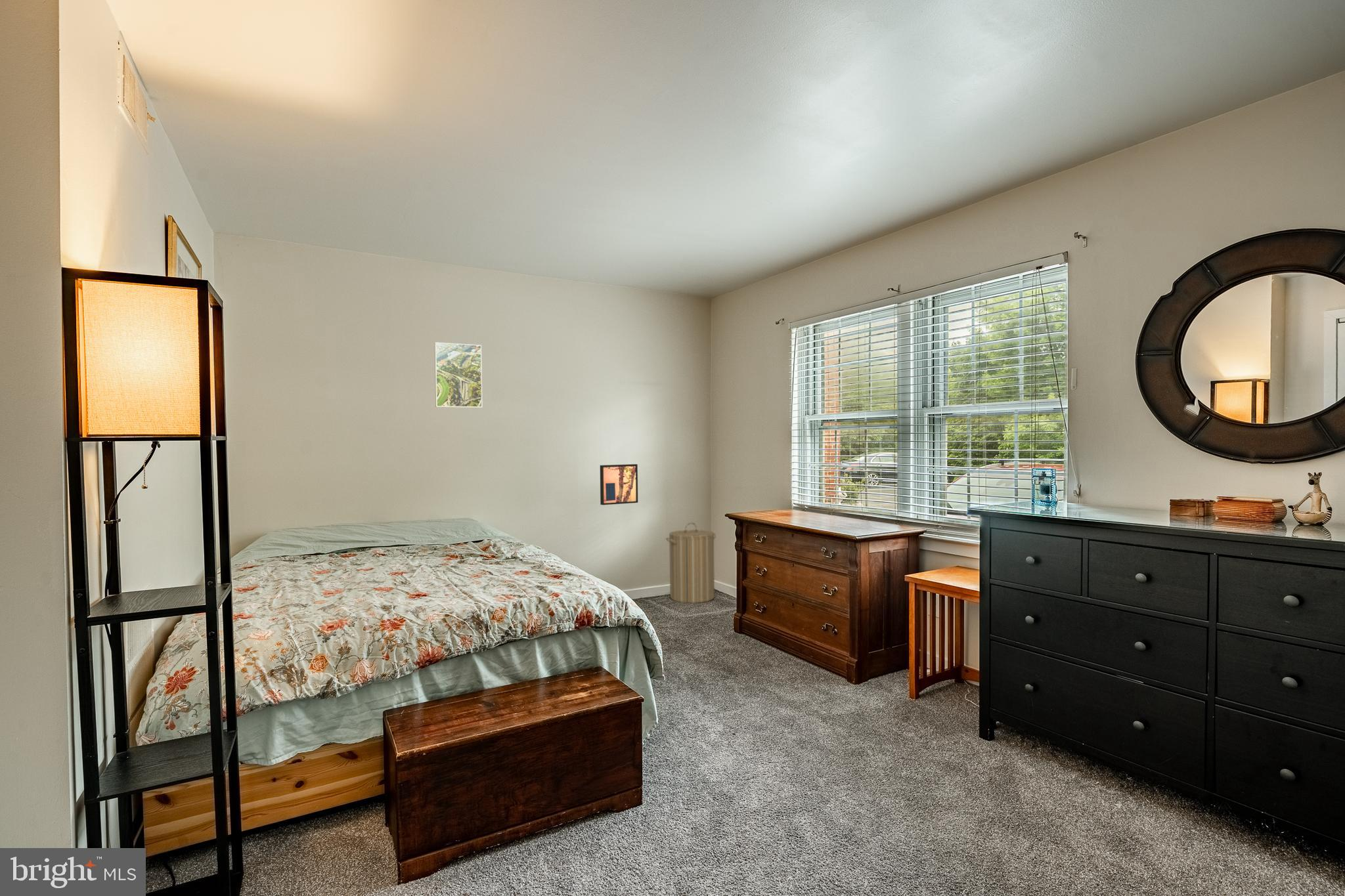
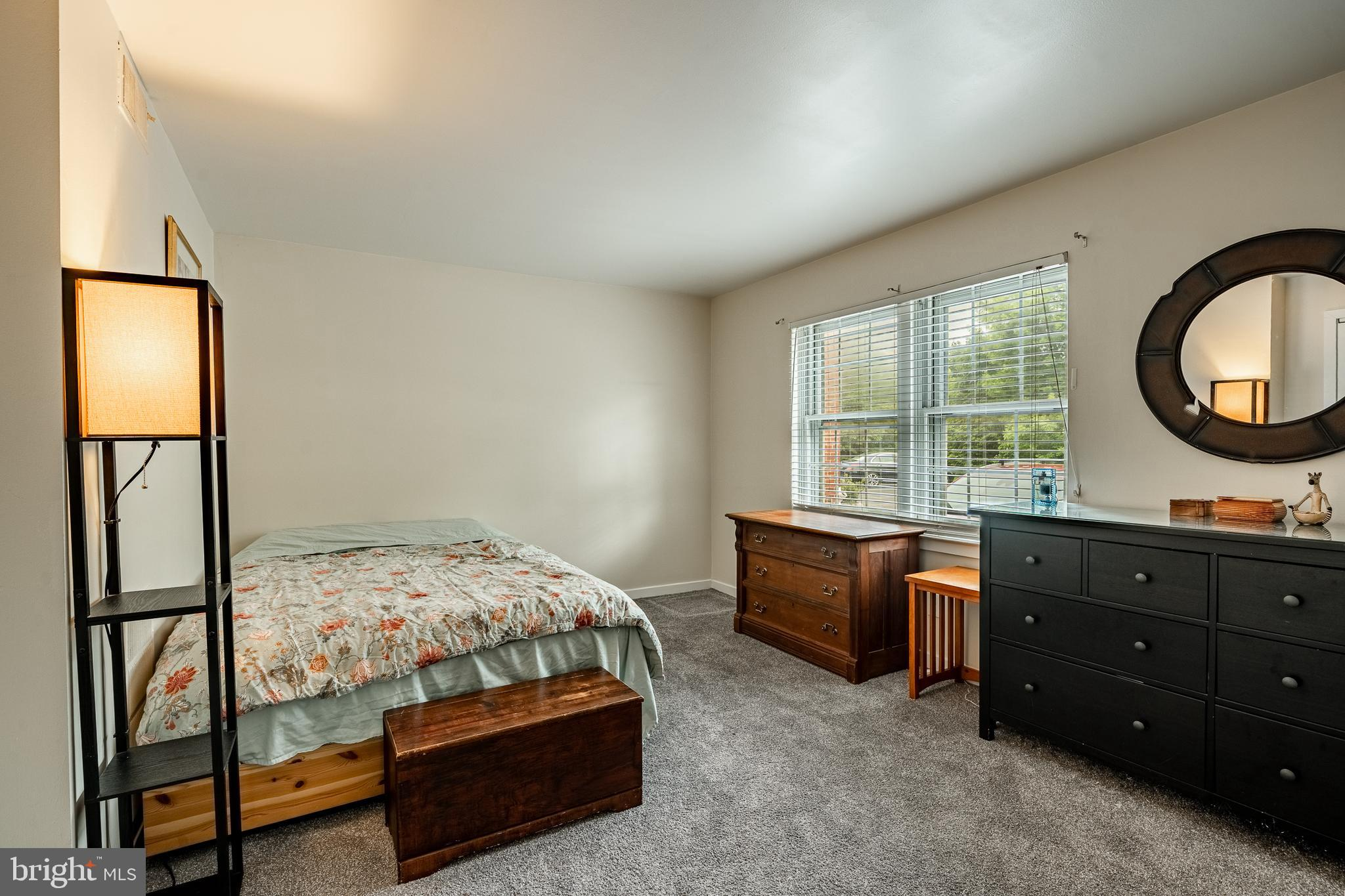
- wall art (619, 484)
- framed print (458, 375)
- laundry hamper (692, 560)
